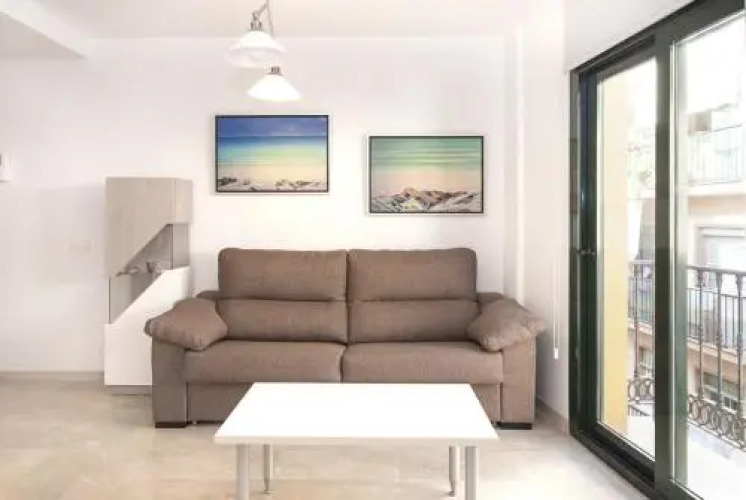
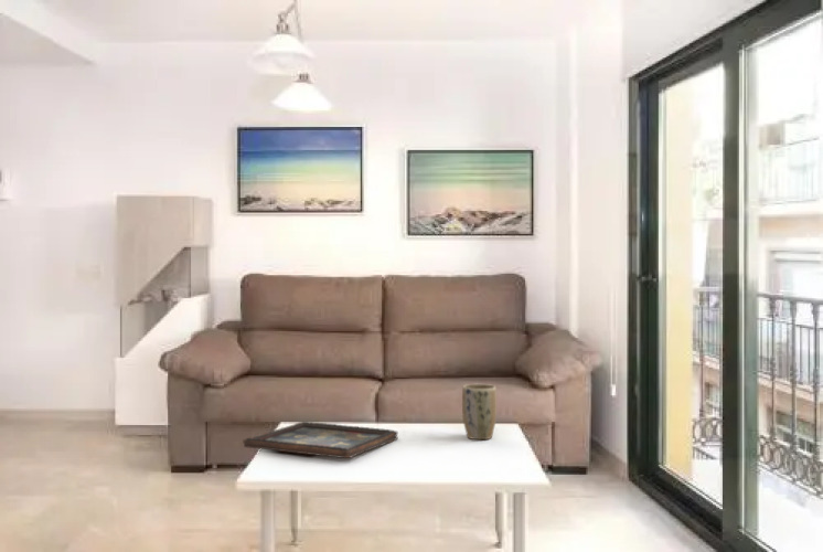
+ decorative tray (322, 438)
+ plant pot (479, 412)
